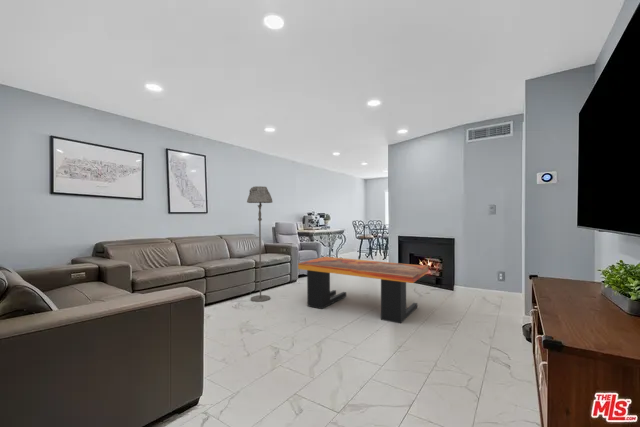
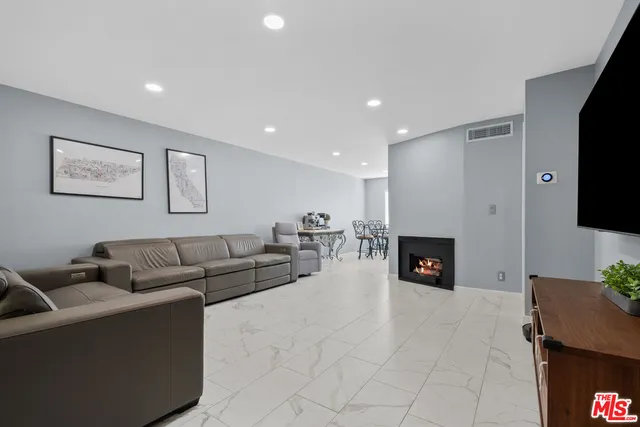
- coffee table (361, 276)
- floor lamp (260, 242)
